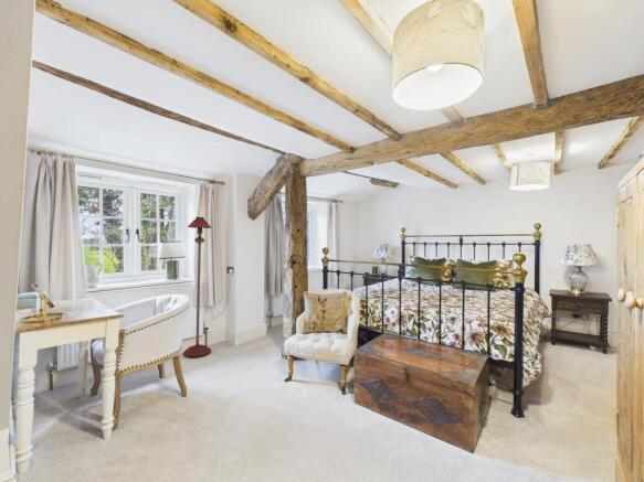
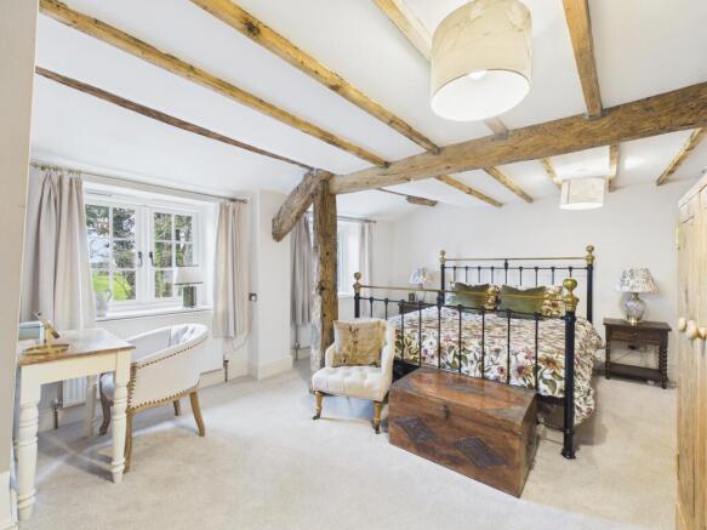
- floor lamp (198, 285)
